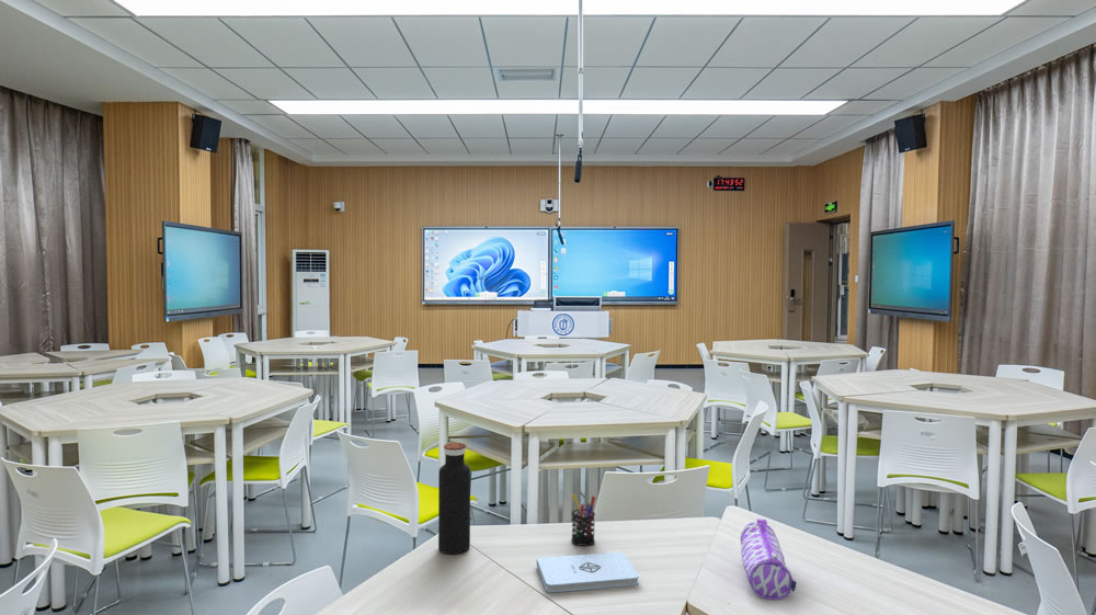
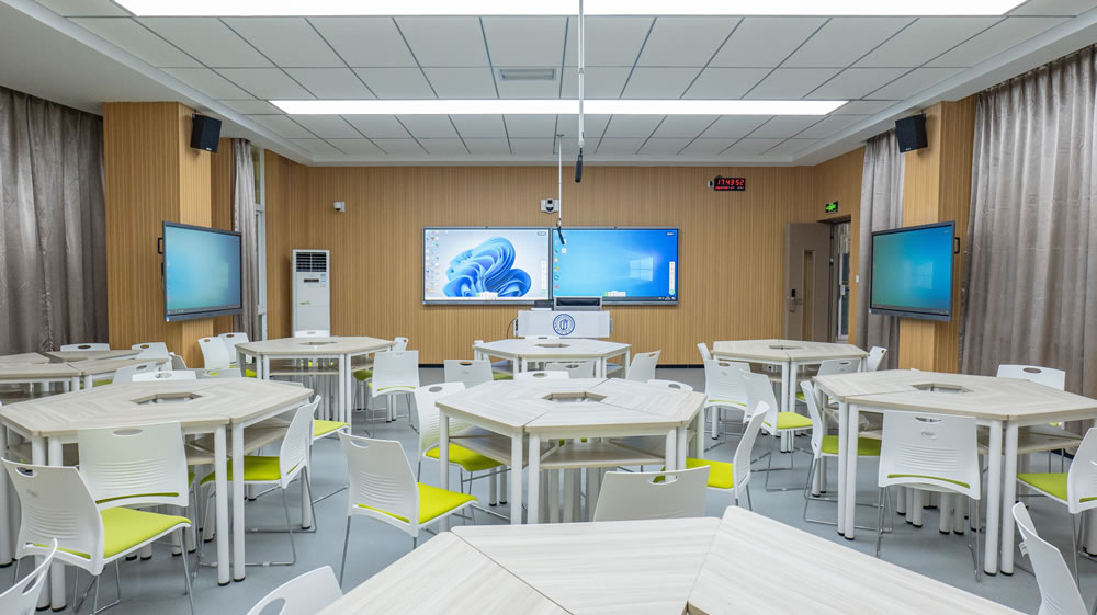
- water bottle (454, 497)
- notepad (586, 571)
- pencil case (764, 557)
- pen holder (585, 516)
